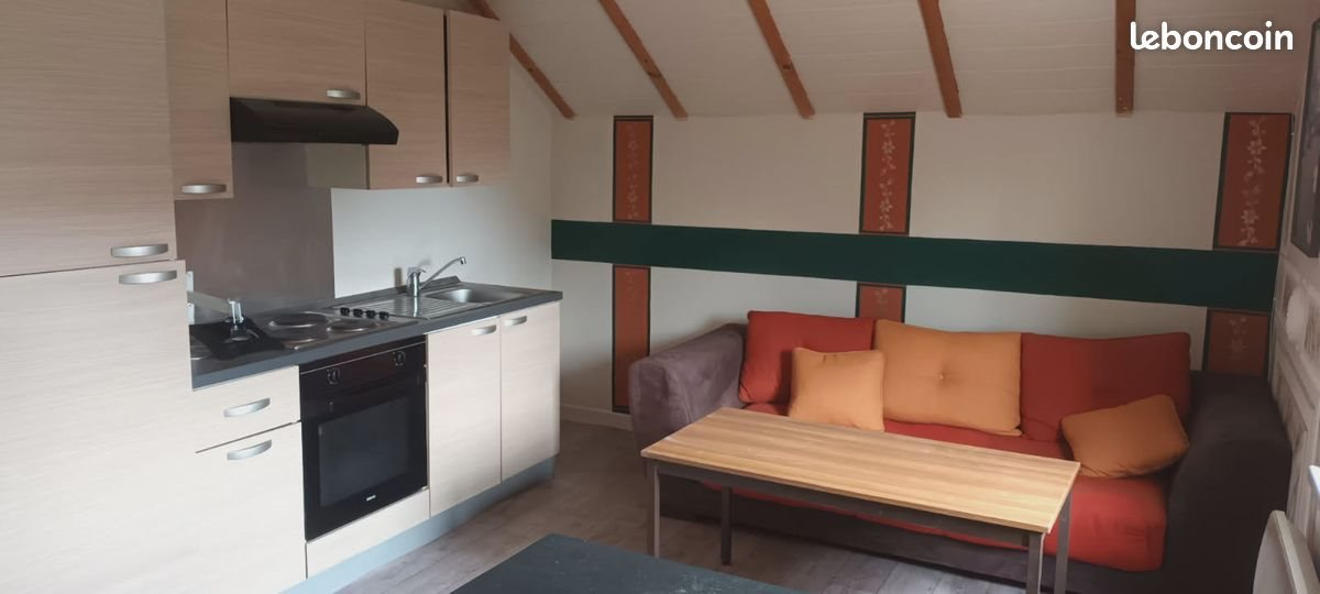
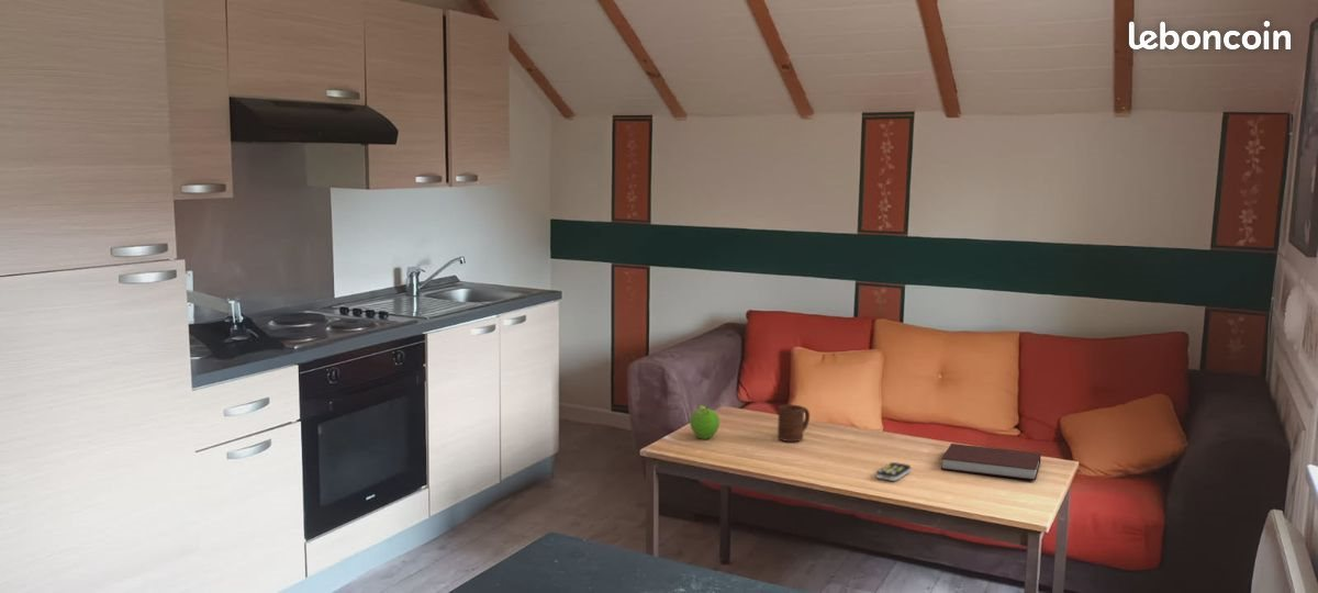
+ notebook (991, 460)
+ remote control (893, 471)
+ cup (792, 422)
+ fruit (704, 422)
